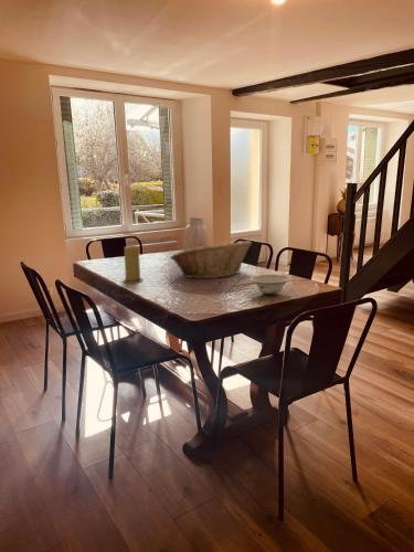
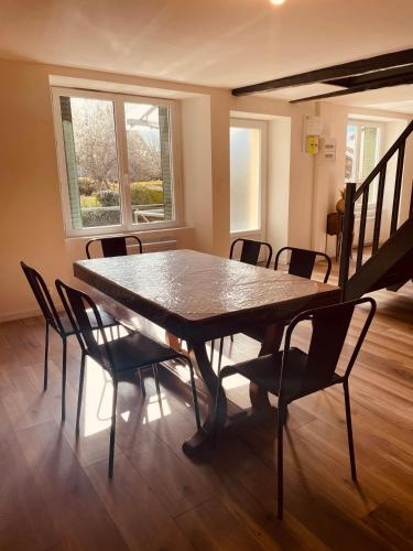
- fruit basket (212, 256)
- bowl (269, 285)
- vase (195, 240)
- candle (131, 263)
